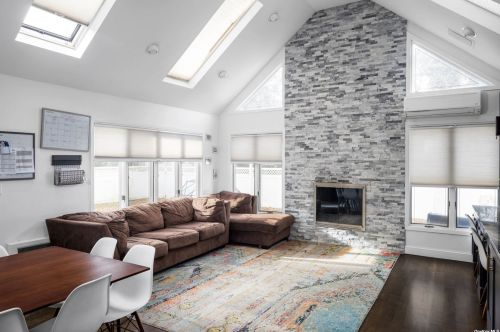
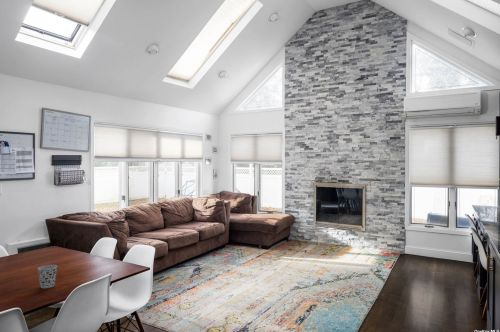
+ cup (47, 276)
